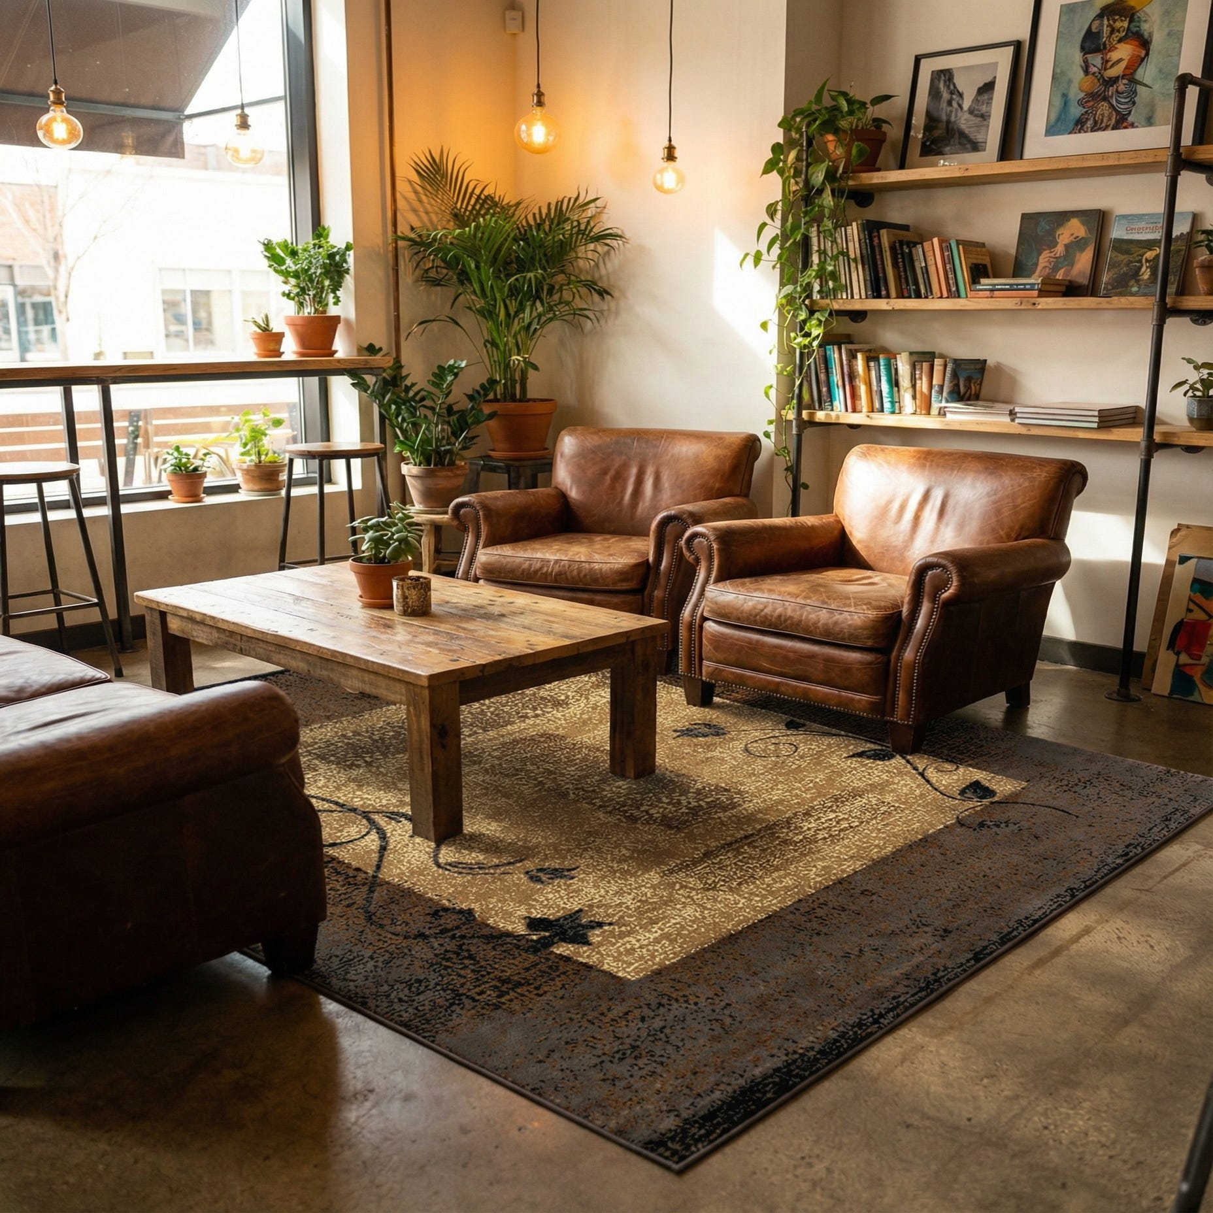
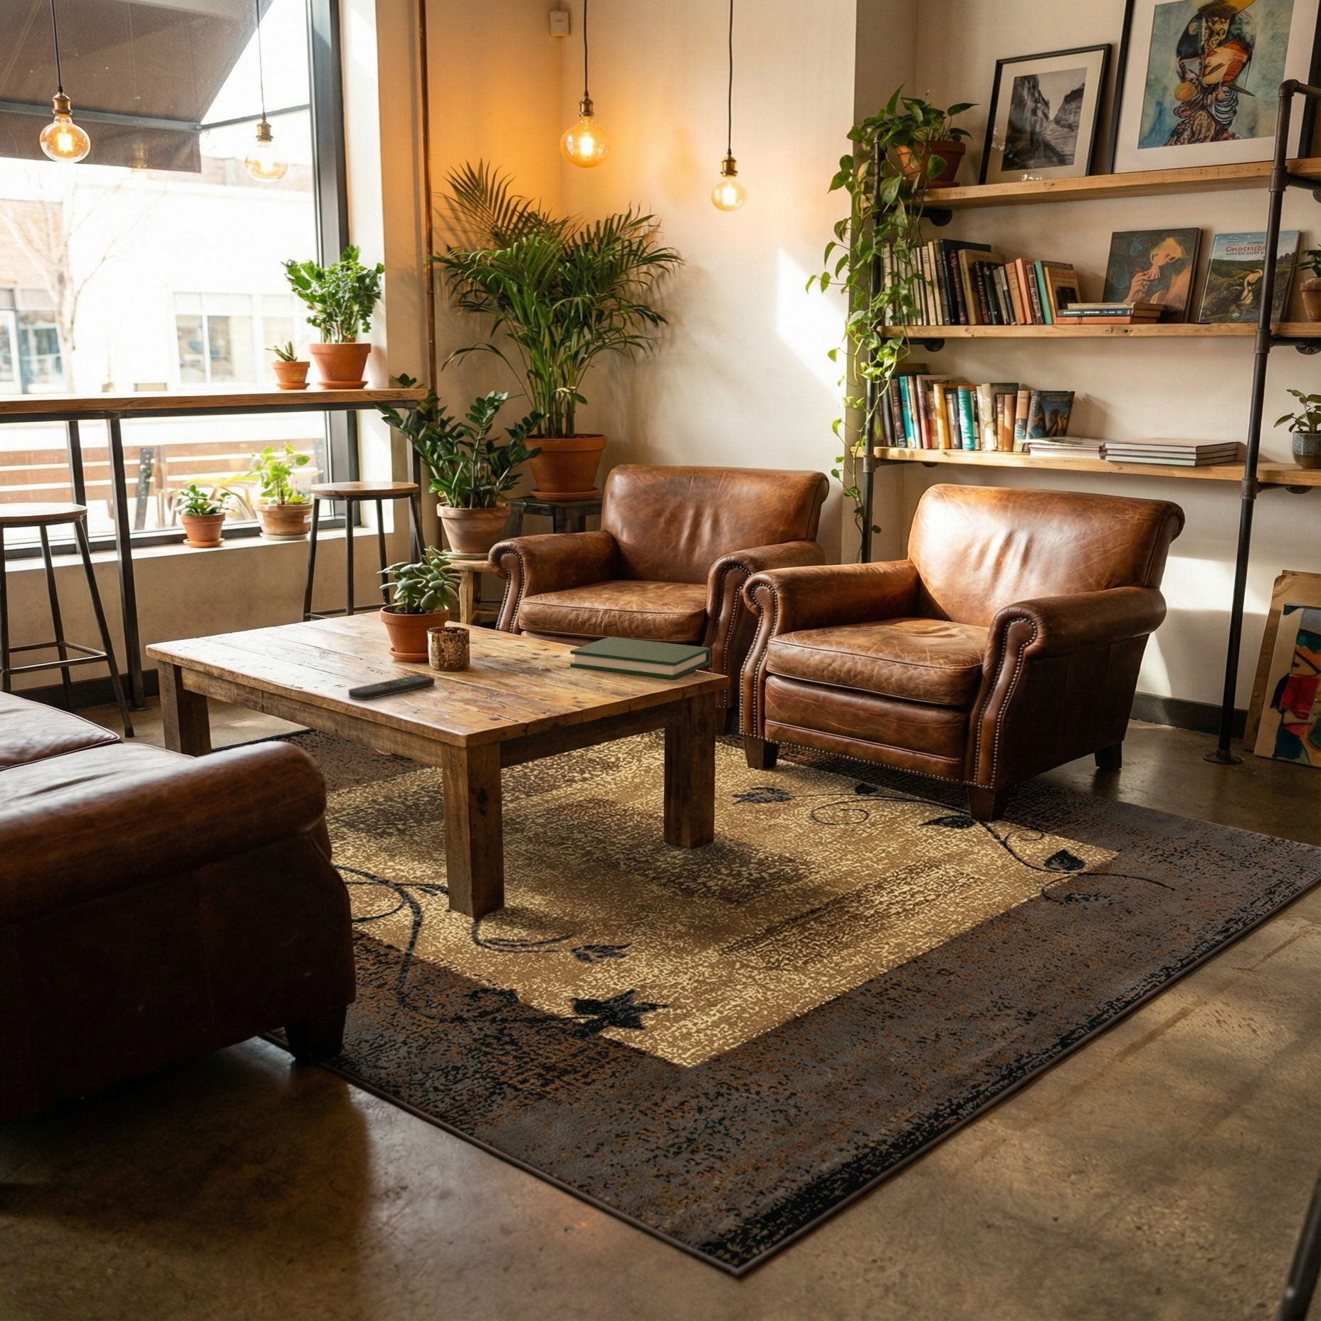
+ hardback book (641, 657)
+ remote control (392, 686)
